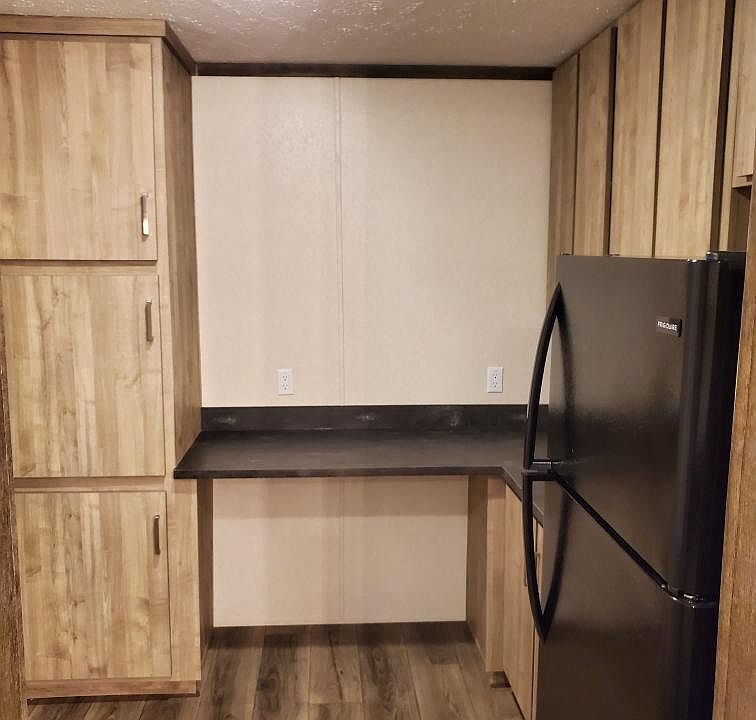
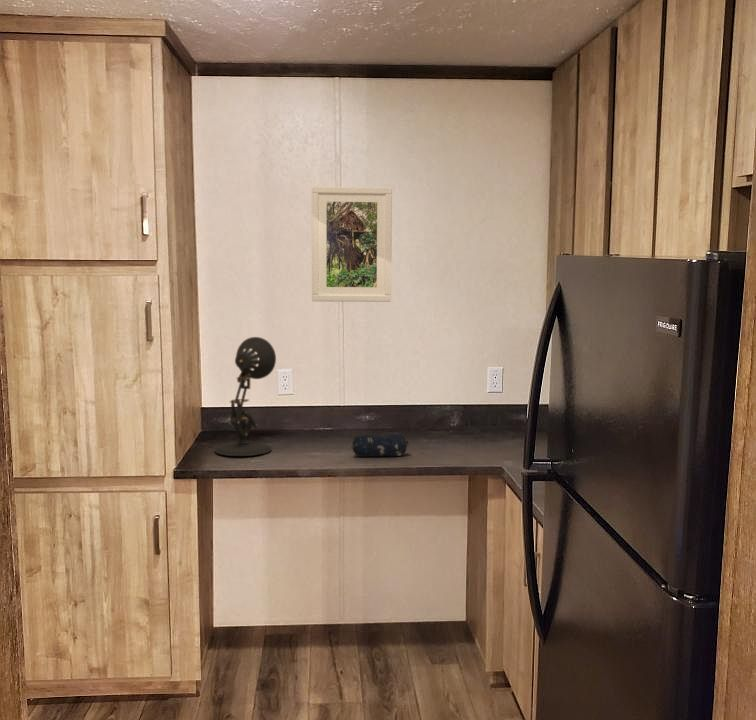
+ desk lamp (243, 394)
+ pencil case (379, 445)
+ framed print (351, 244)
